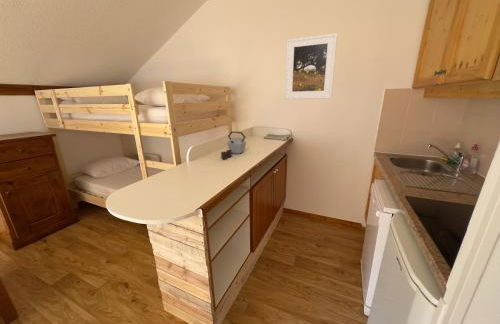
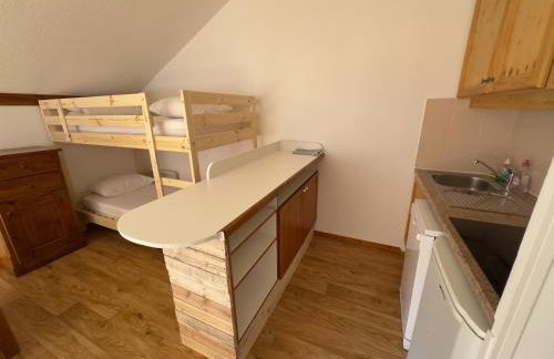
- kettle (232, 144)
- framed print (309, 68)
